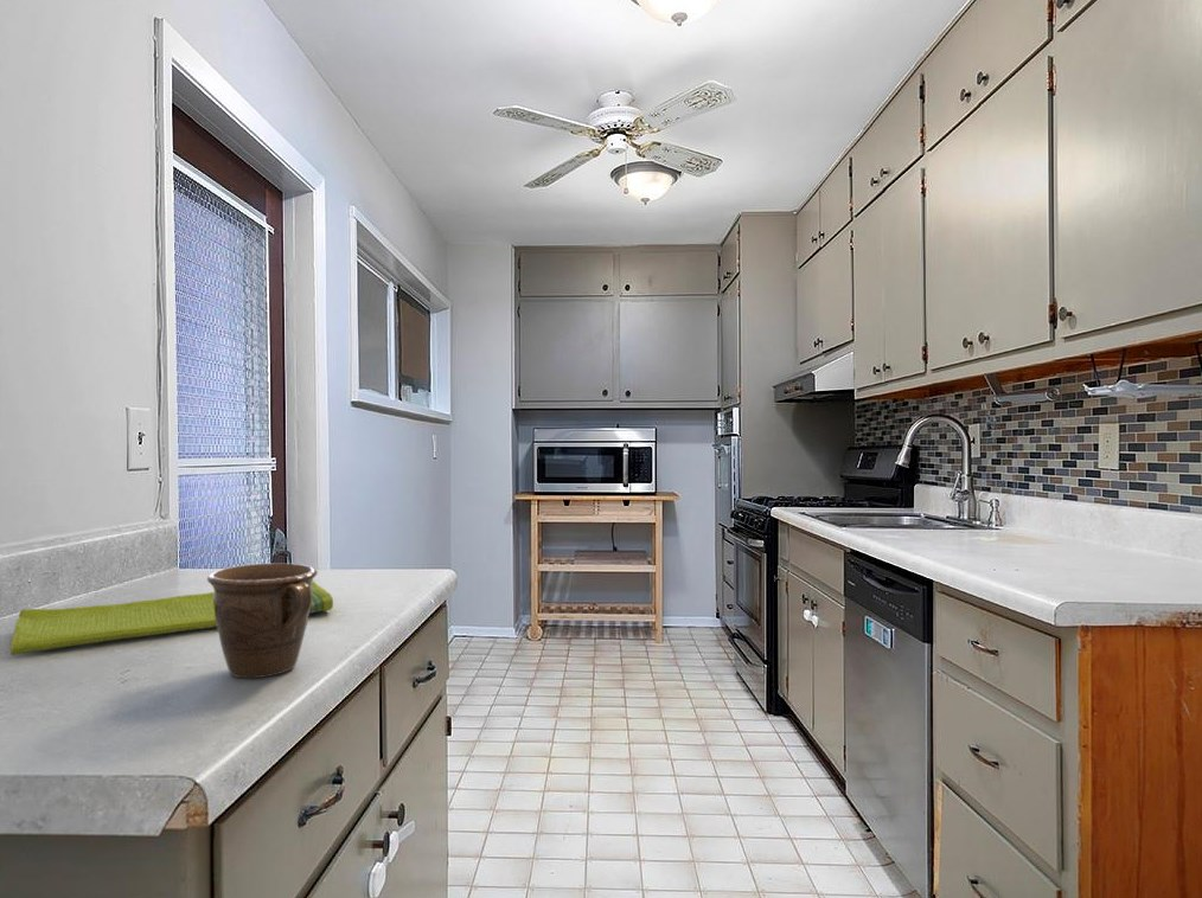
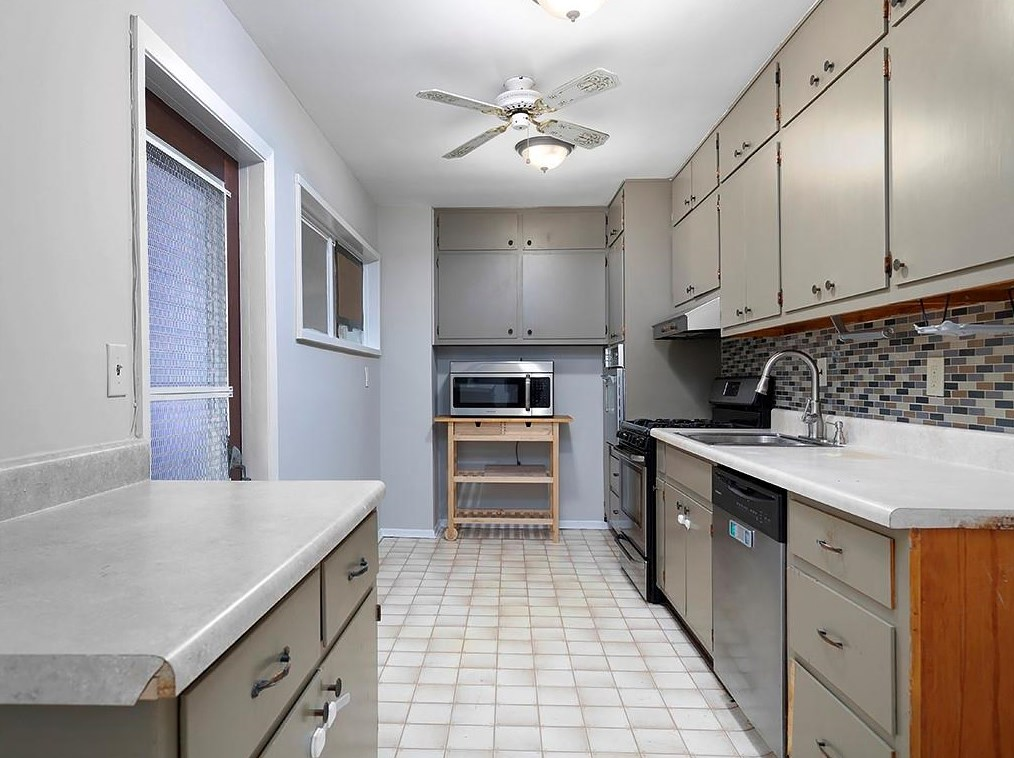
- dish towel (185, 609)
- mug (268, 620)
